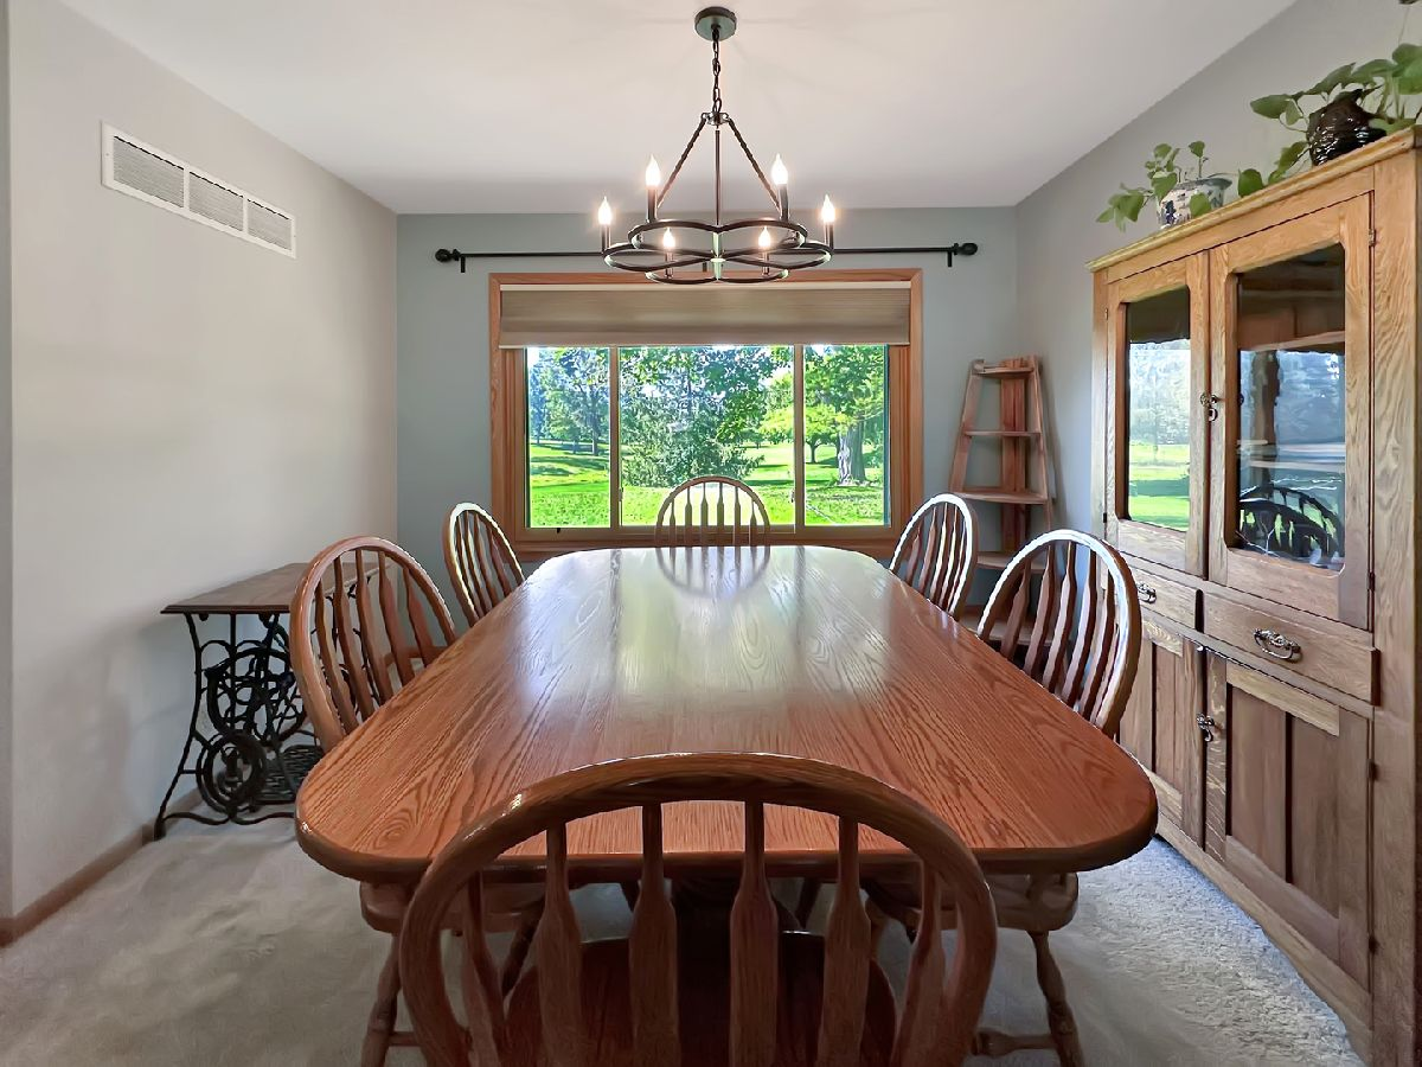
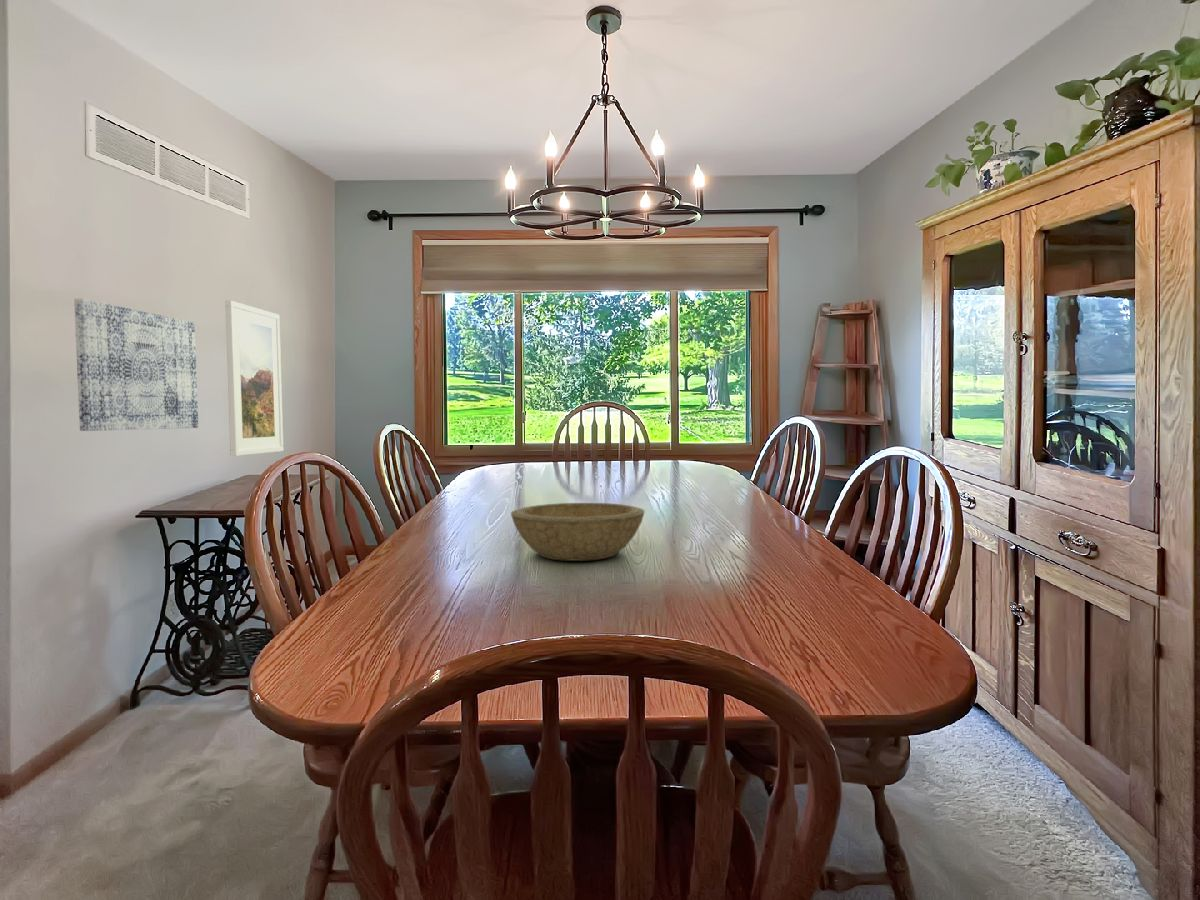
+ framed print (256, 381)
+ bowl (578, 531)
+ wall art (143, 370)
